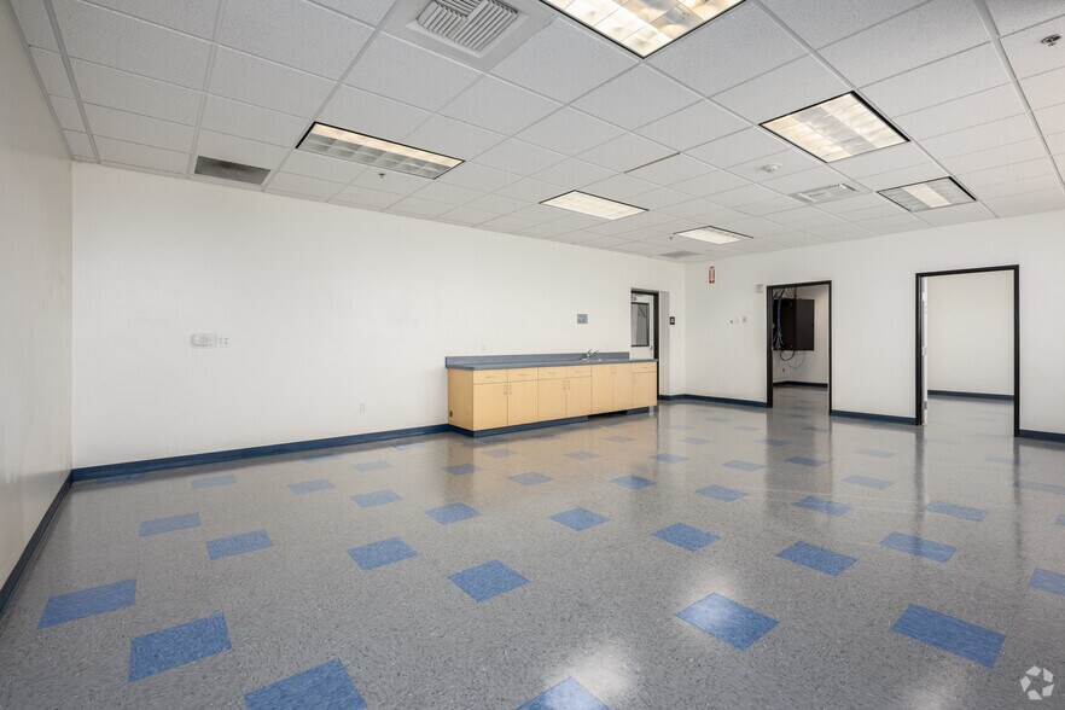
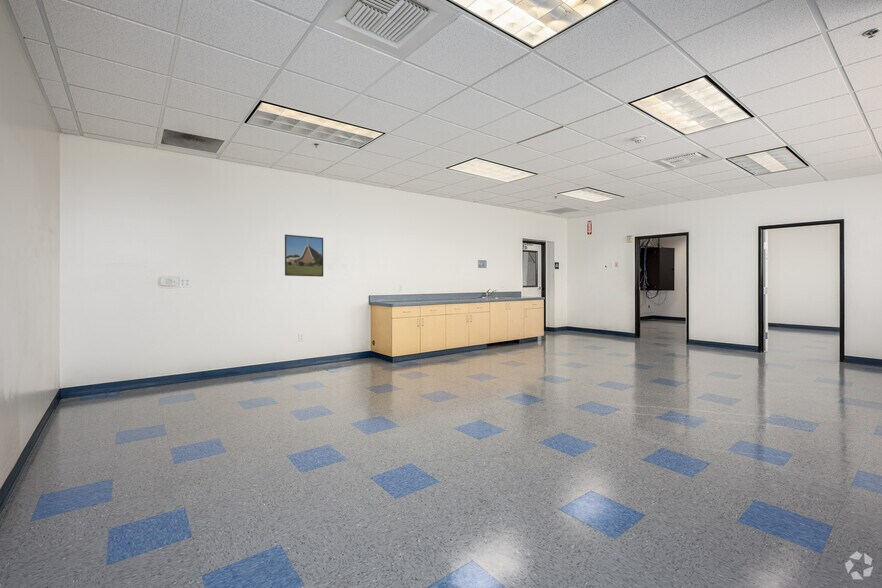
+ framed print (304, 256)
